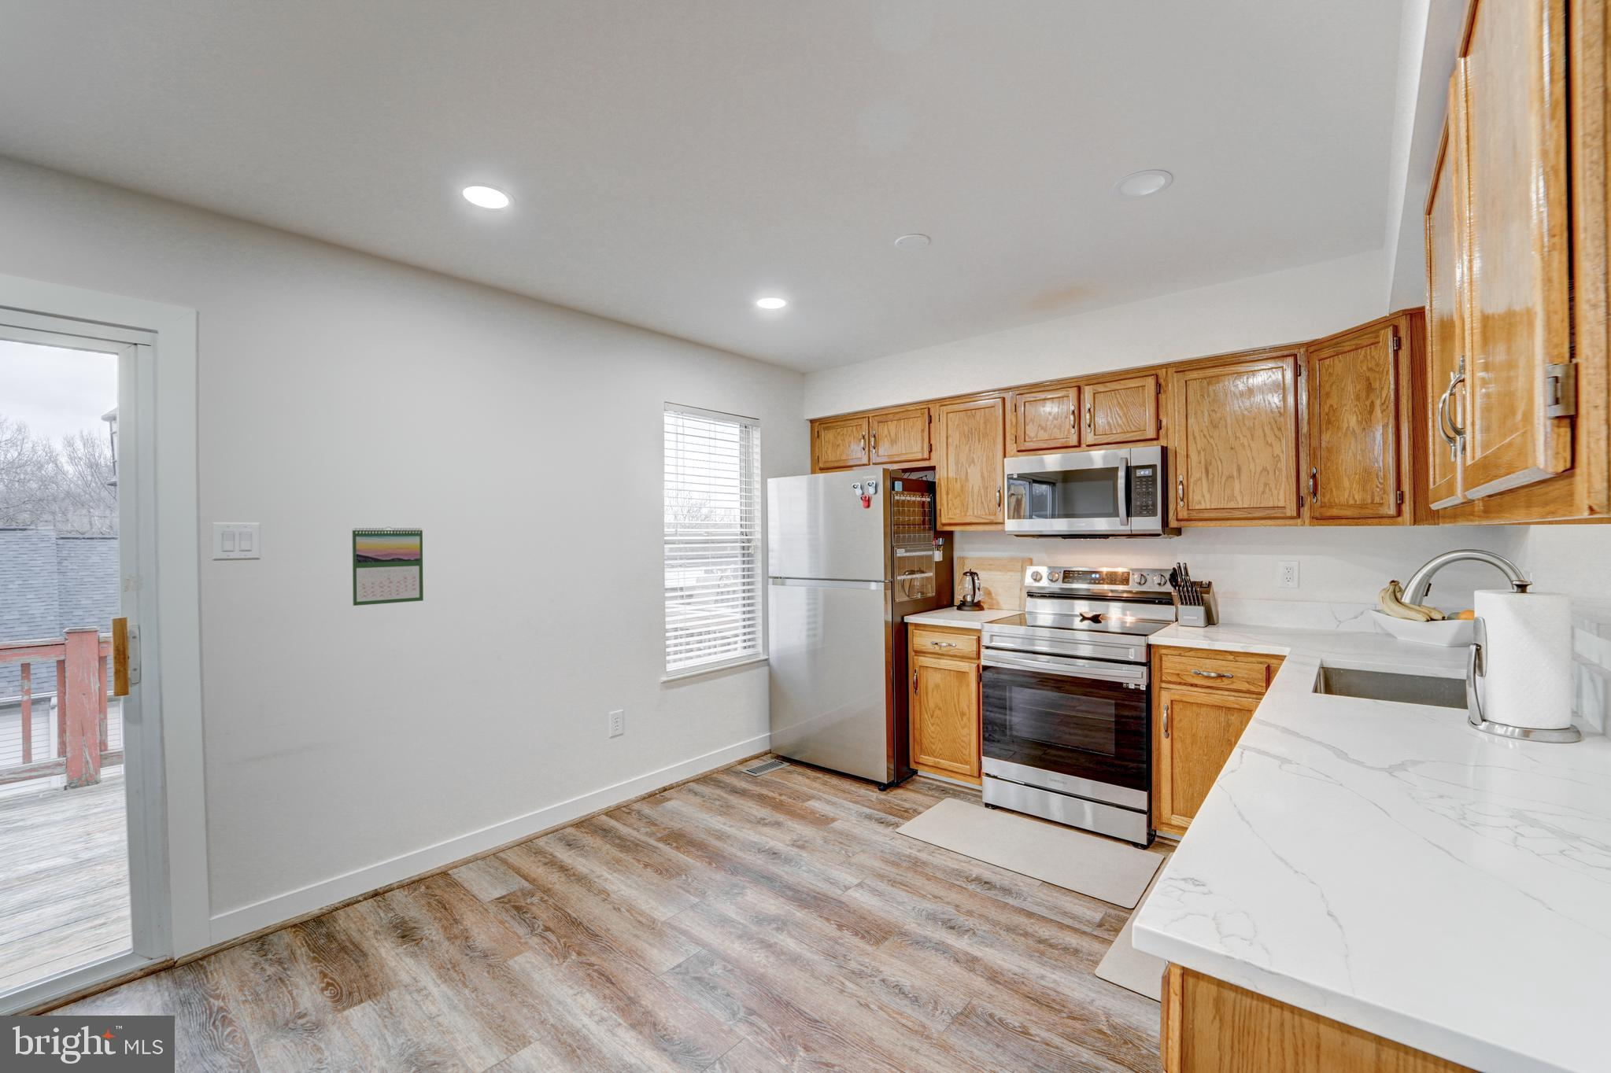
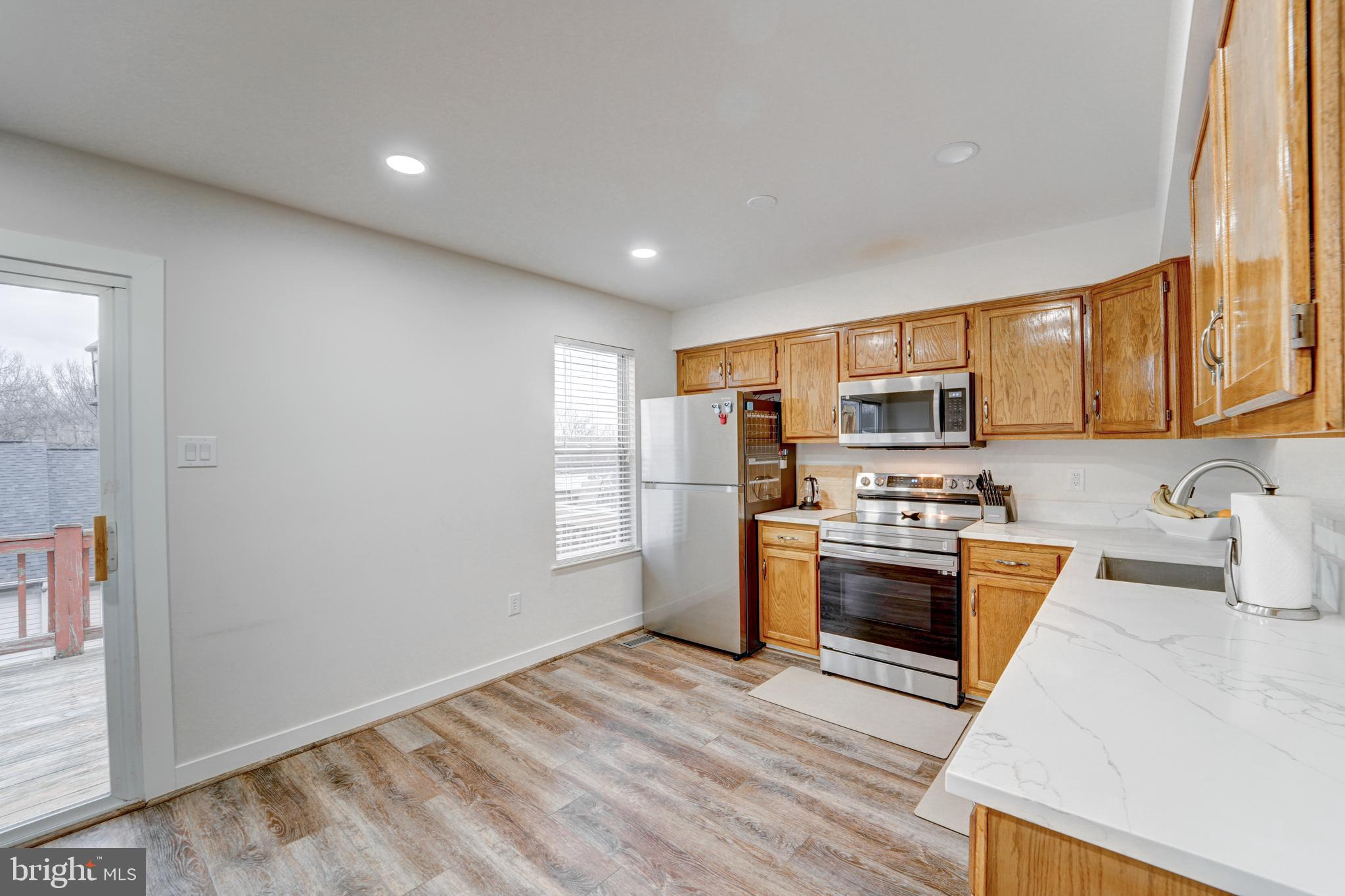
- calendar (389, 565)
